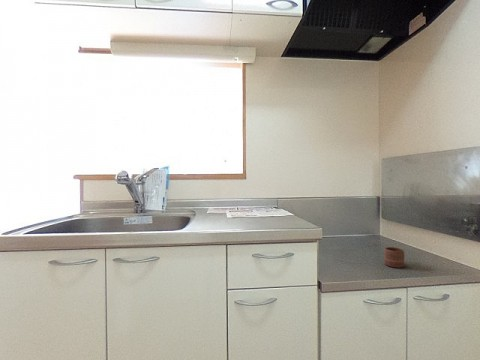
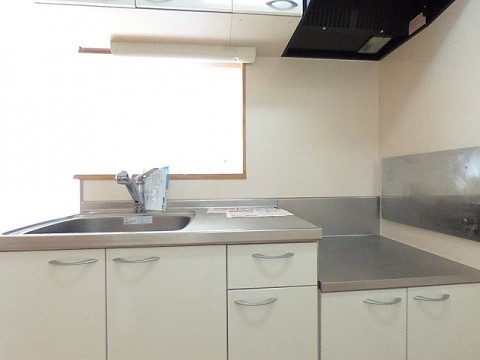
- mug (395, 256)
